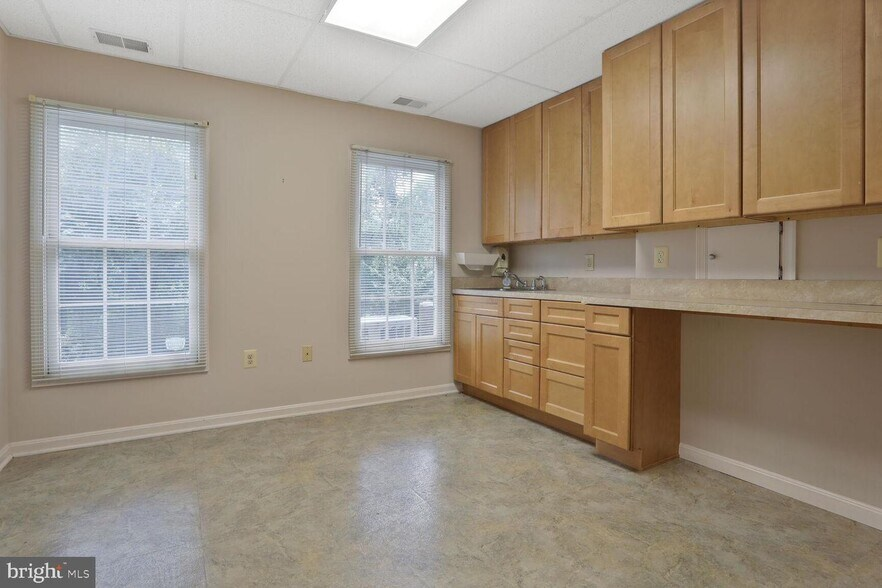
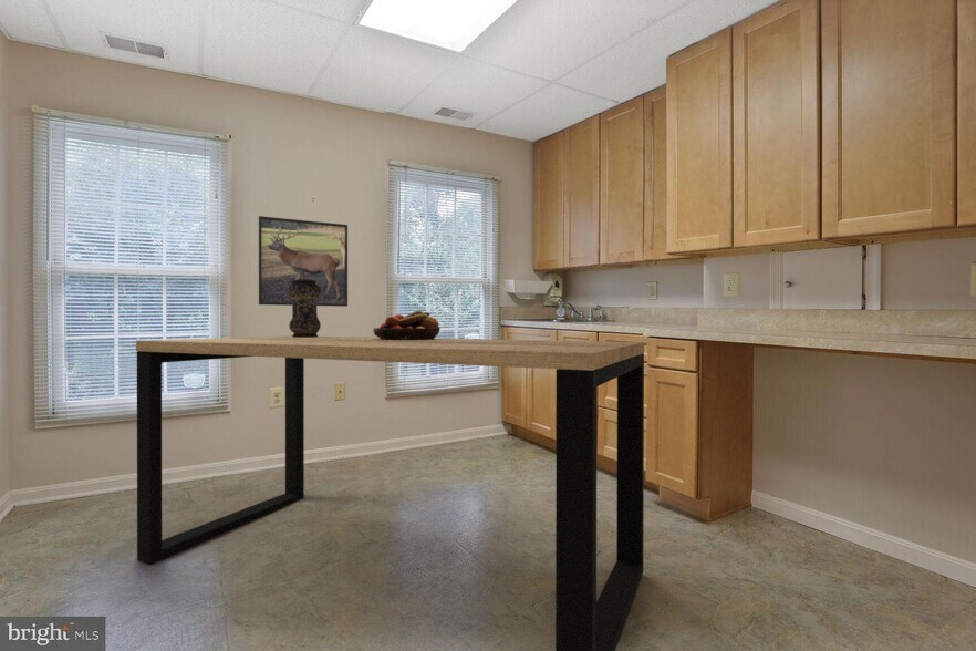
+ fruit bowl (406, 324)
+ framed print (304, 262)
+ dining table (303, 454)
+ vase (303, 308)
